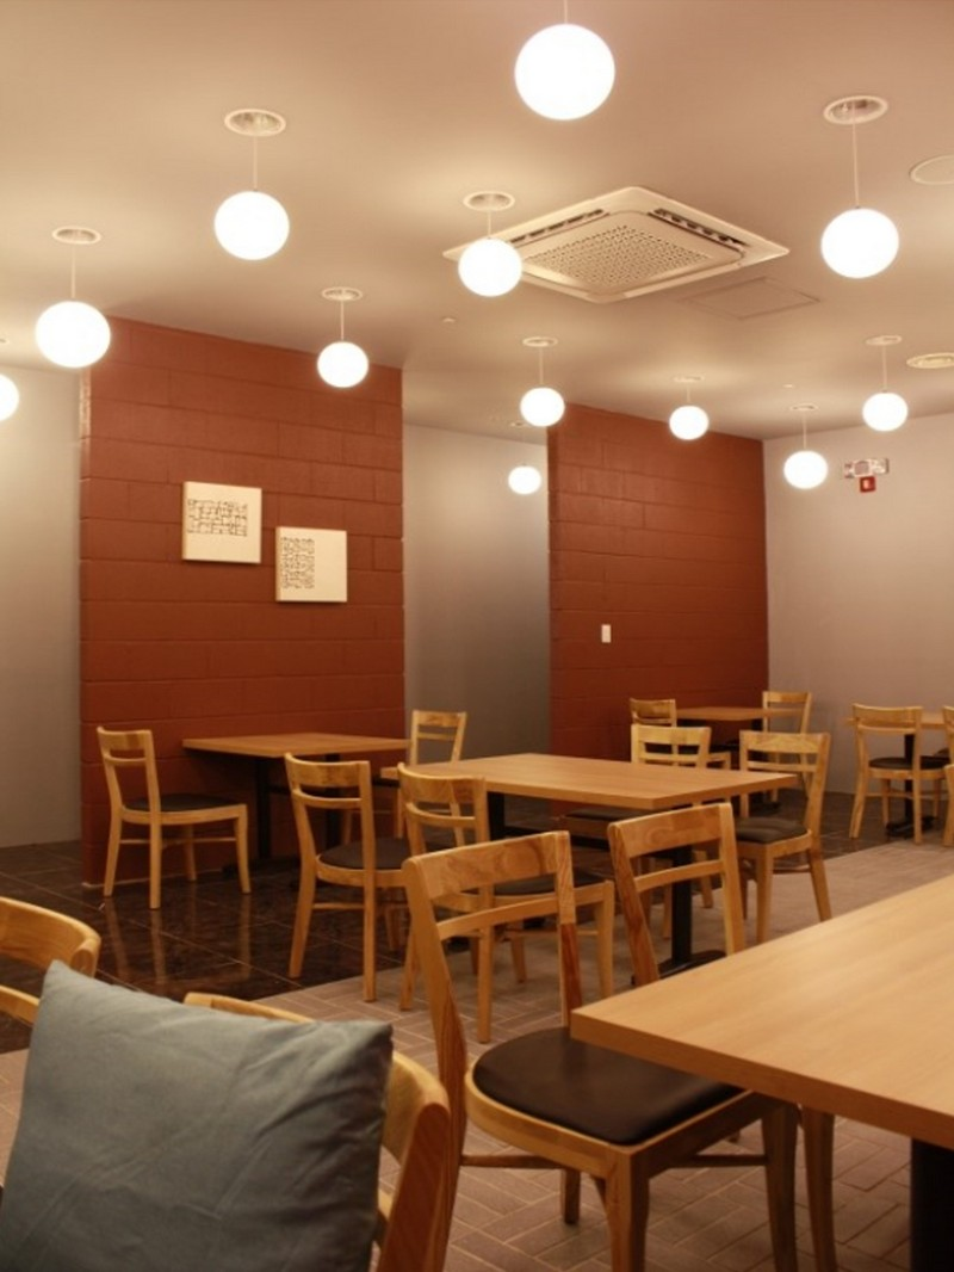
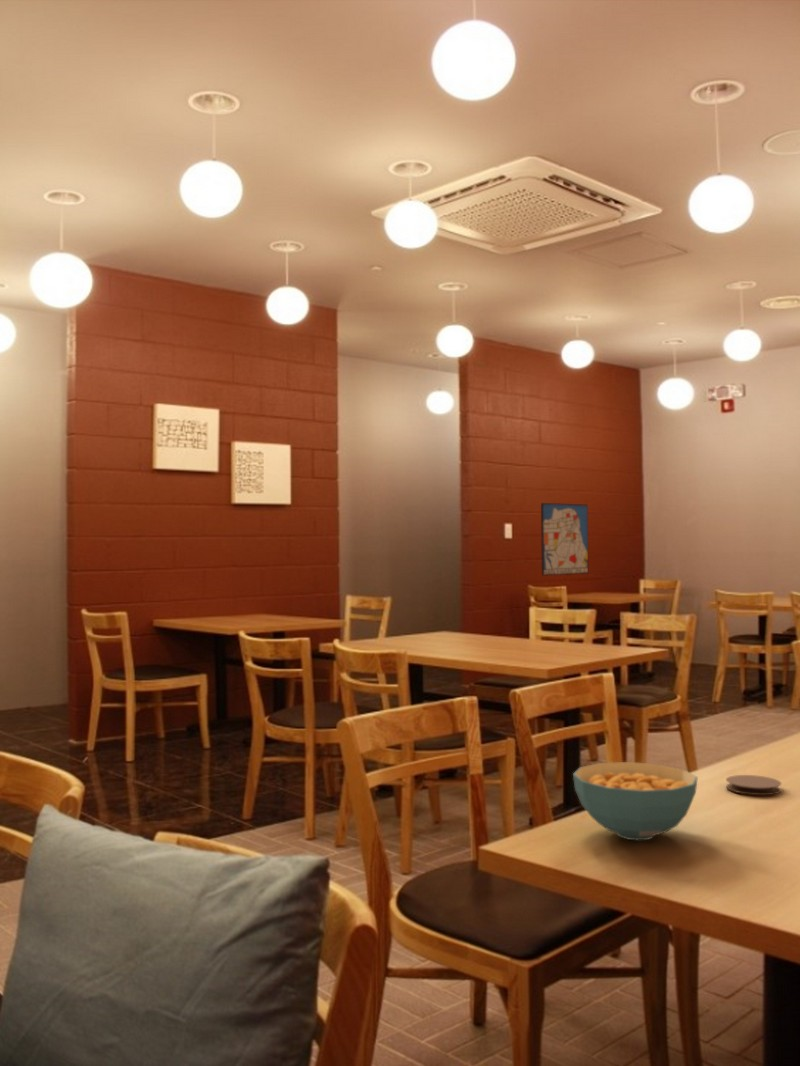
+ cereal bowl (635, 805)
+ wall art (565, 539)
+ coaster (753, 784)
